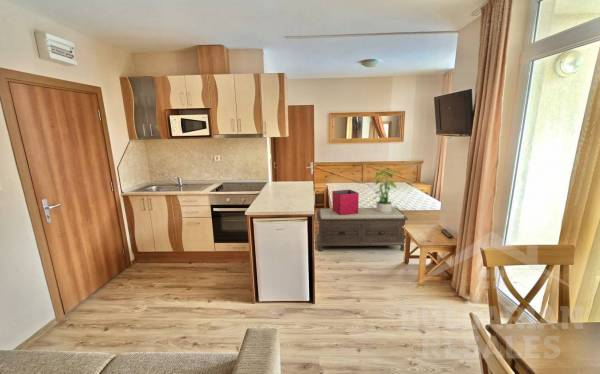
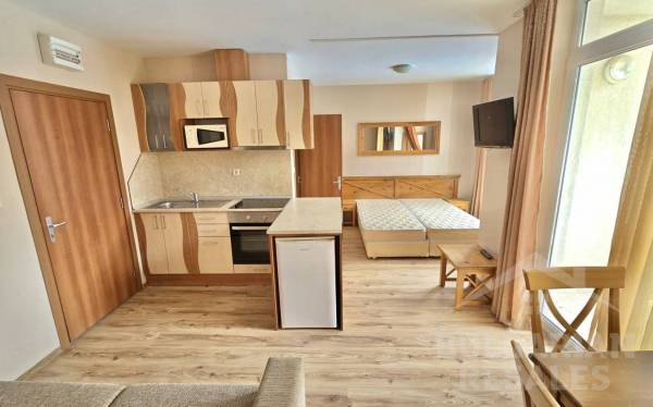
- potted plant (387, 189)
- storage bin (345, 201)
- bench (359, 228)
